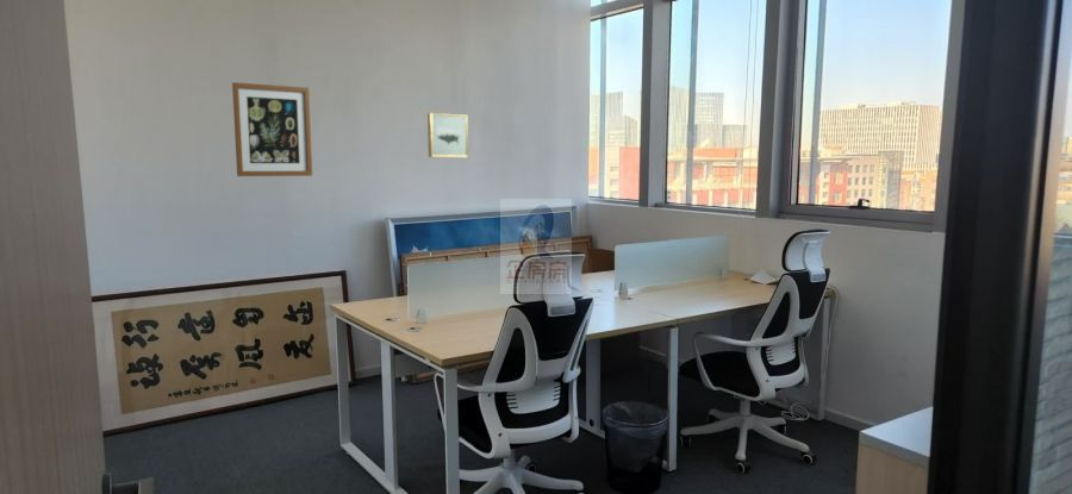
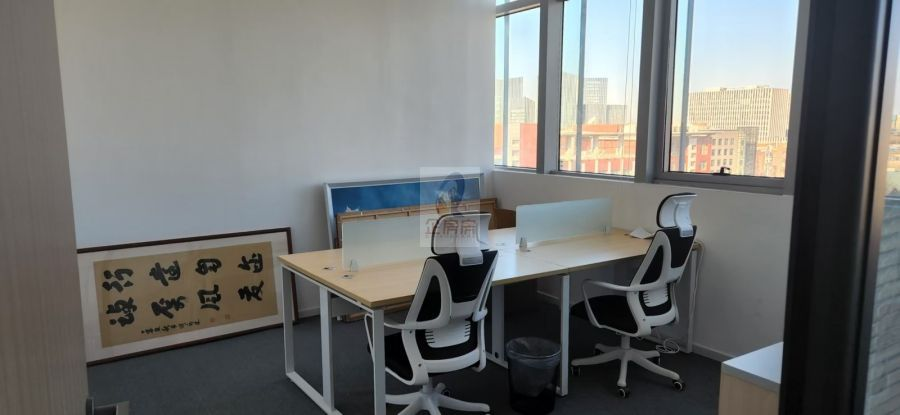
- wall art (274, 131)
- wall art (448, 136)
